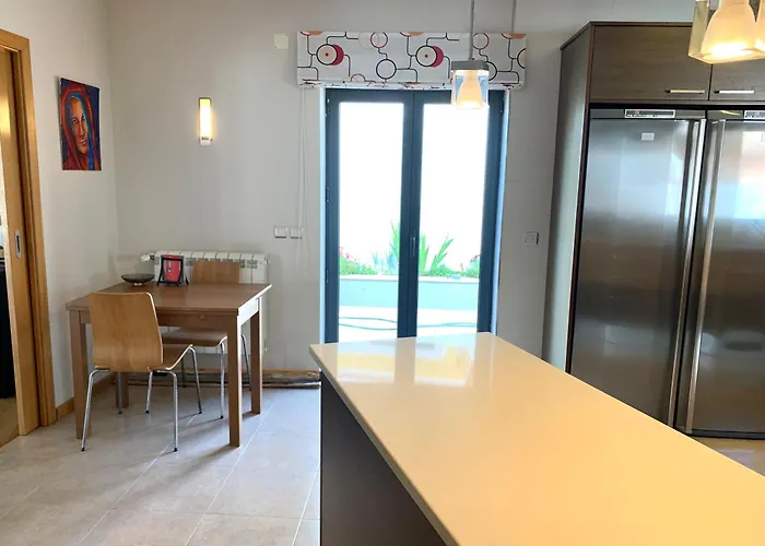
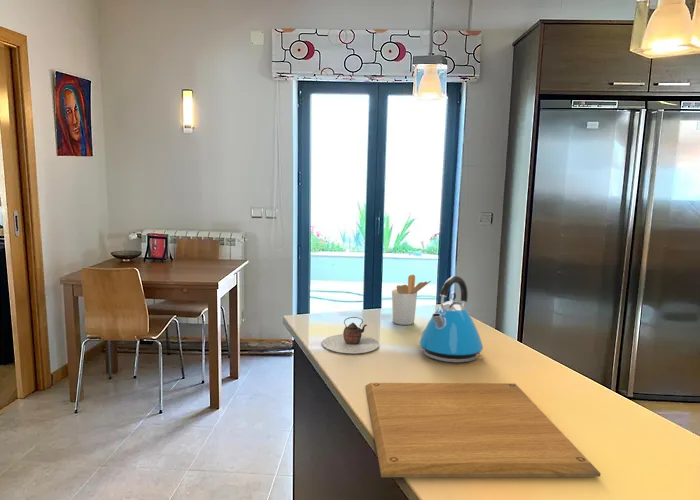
+ teapot (350, 330)
+ kettle (453, 314)
+ chopping board (462, 420)
+ utensil holder (410, 300)
